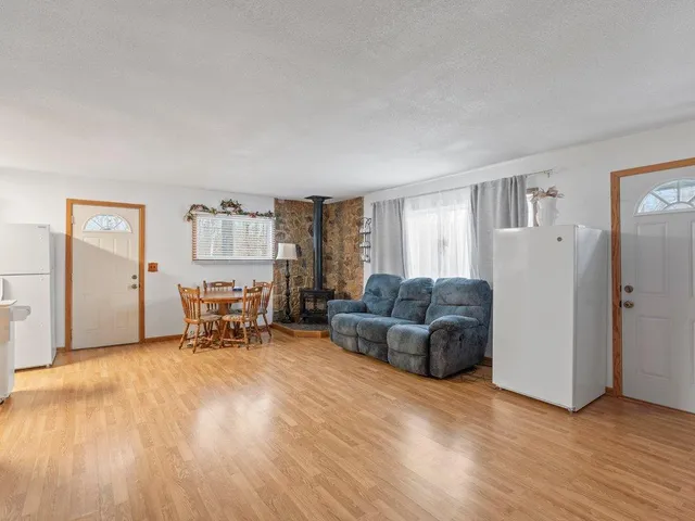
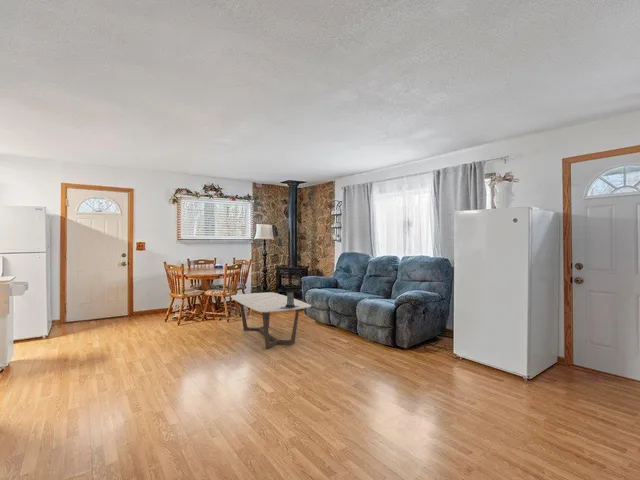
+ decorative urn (289, 299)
+ coffee table (267, 318)
